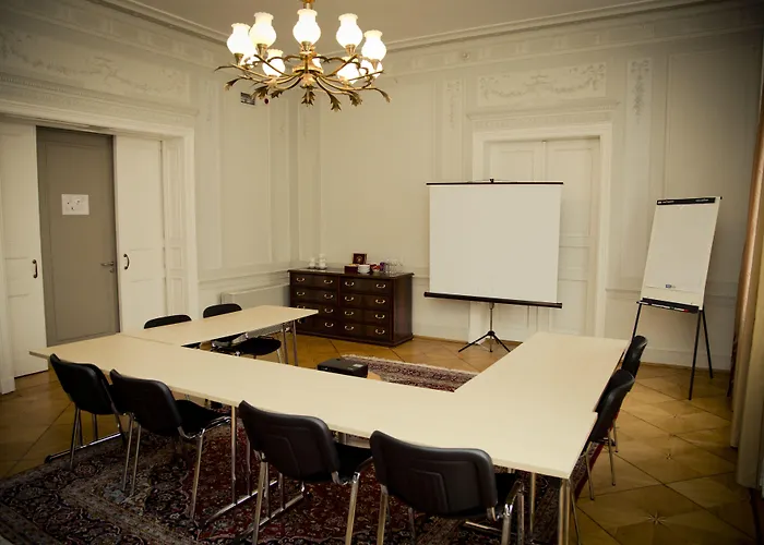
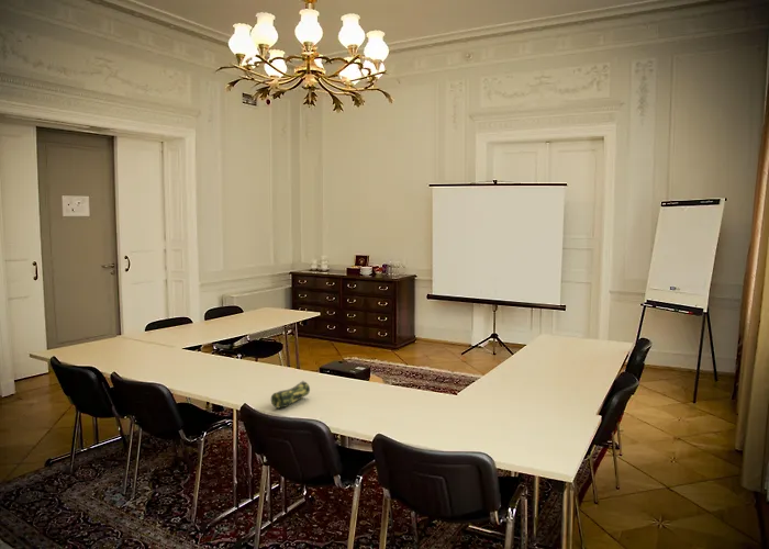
+ pencil case (291, 394)
